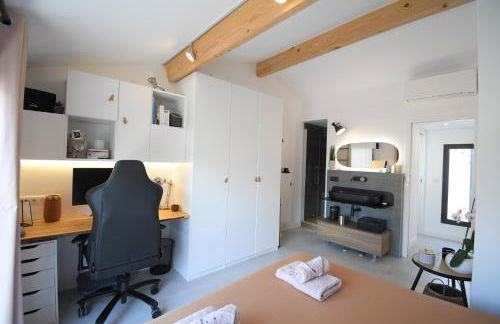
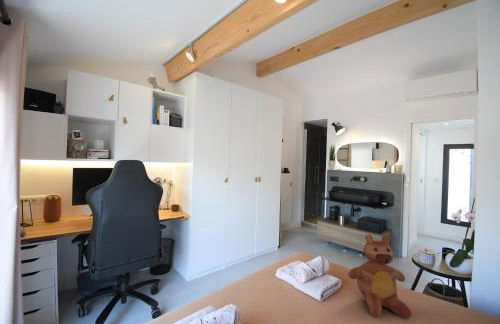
+ teddy bear (381, 271)
